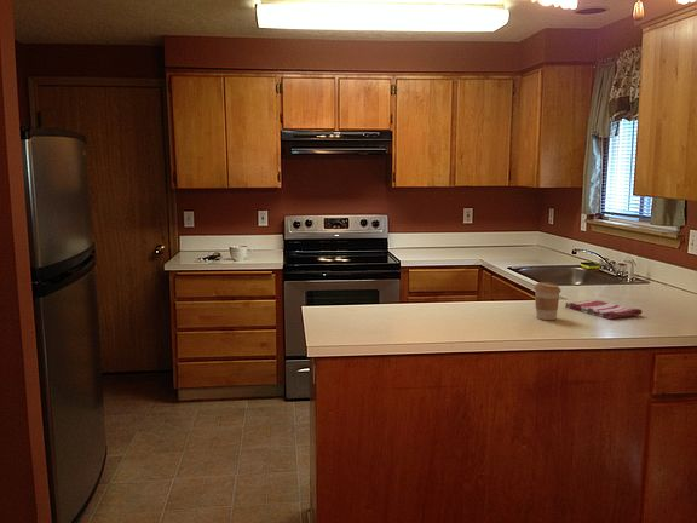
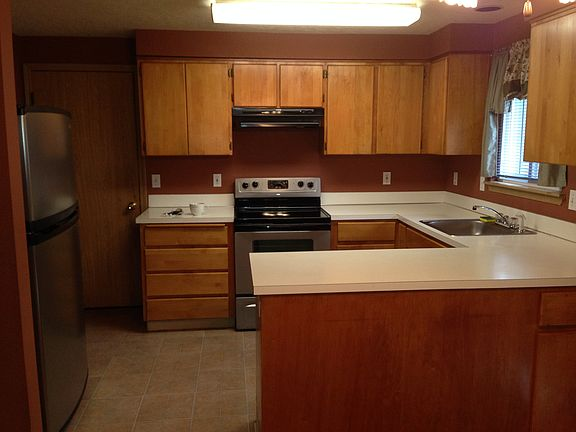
- coffee cup (547, 300)
- dish towel (601, 308)
